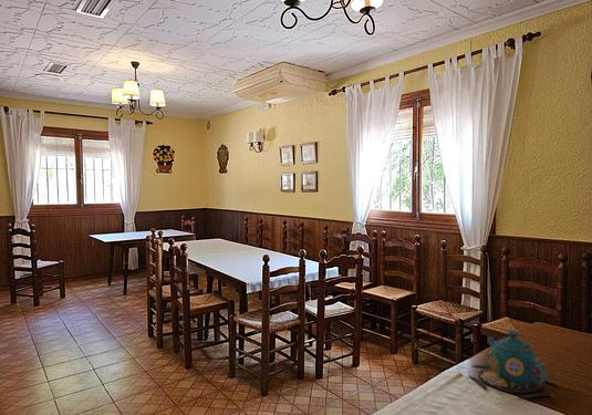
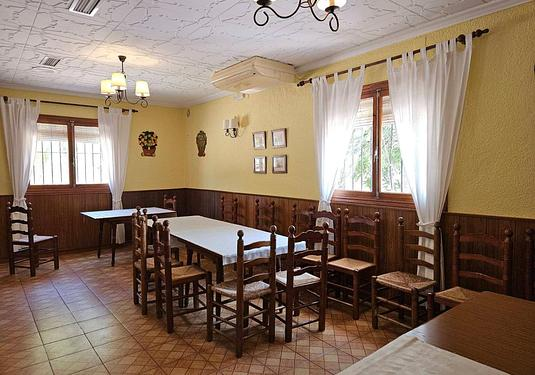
- teapot (511, 355)
